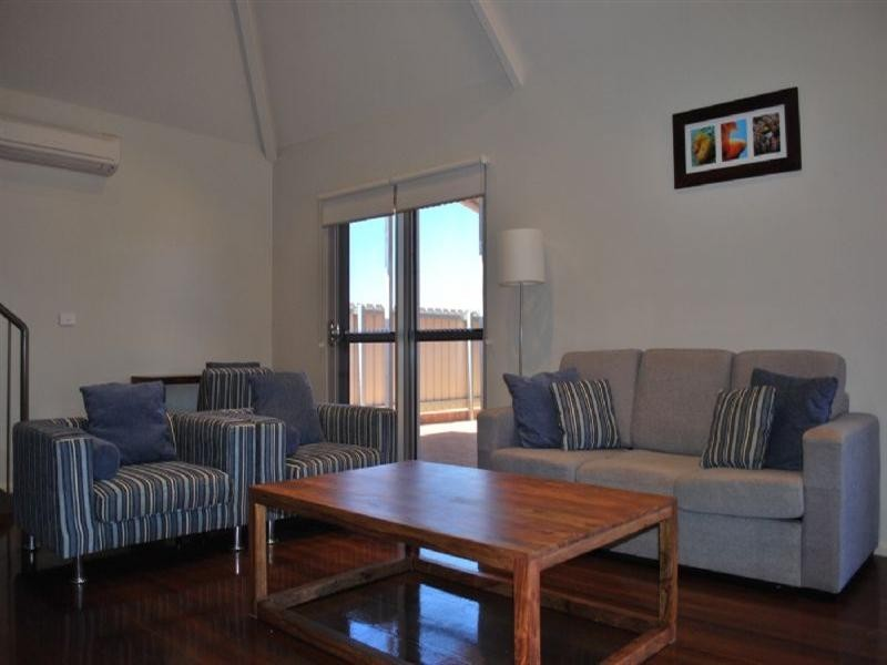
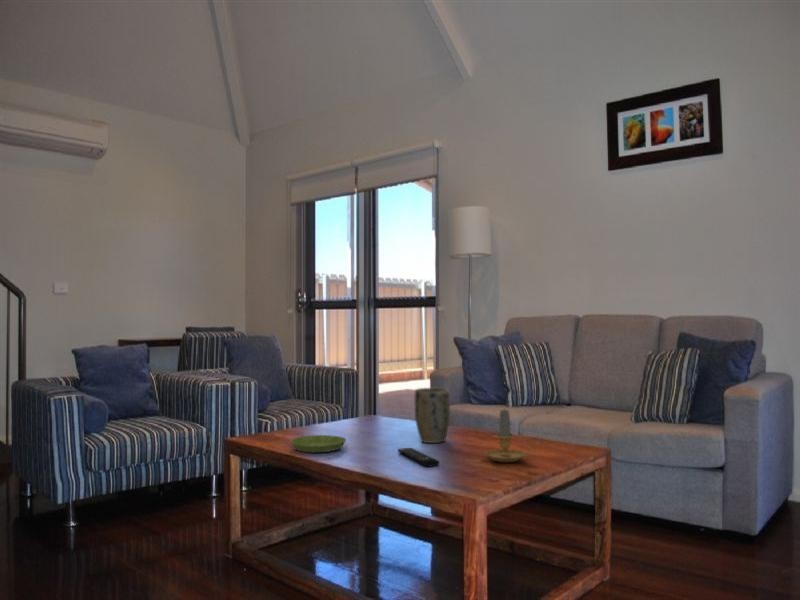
+ plant pot (432, 415)
+ remote control (417, 456)
+ candle (509, 434)
+ saucer (318, 444)
